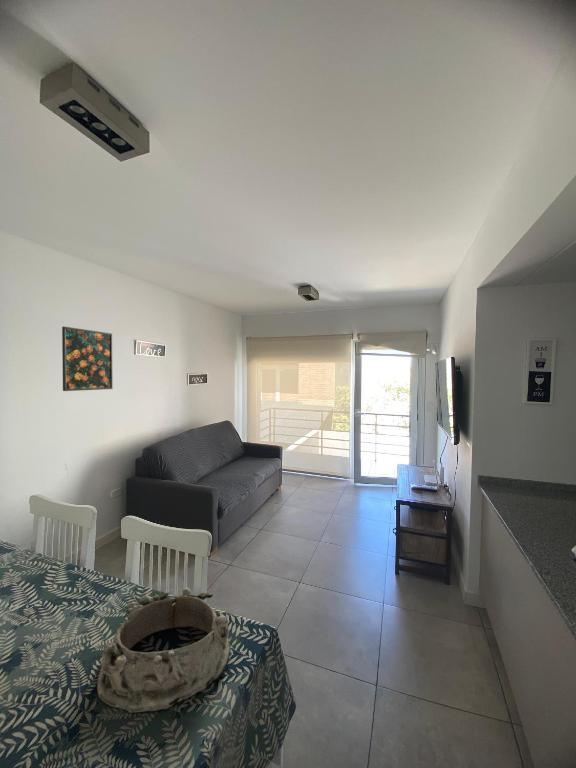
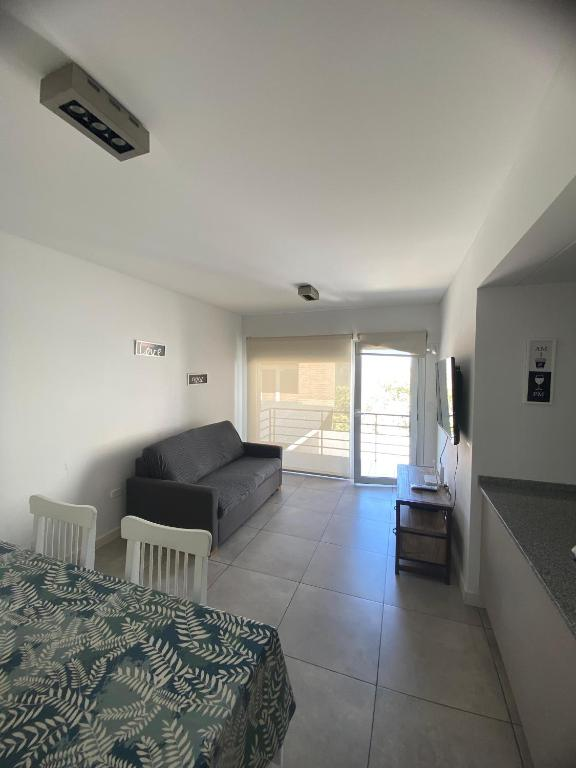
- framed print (89, 360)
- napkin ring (164, 629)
